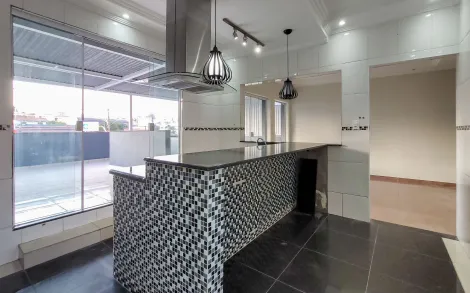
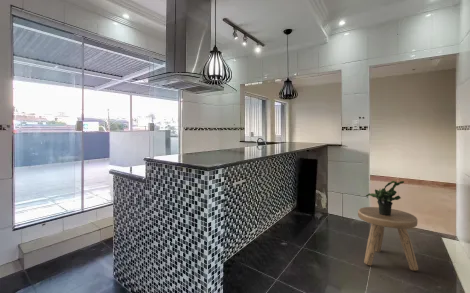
+ stool (383, 235)
+ potted plant (386, 196)
